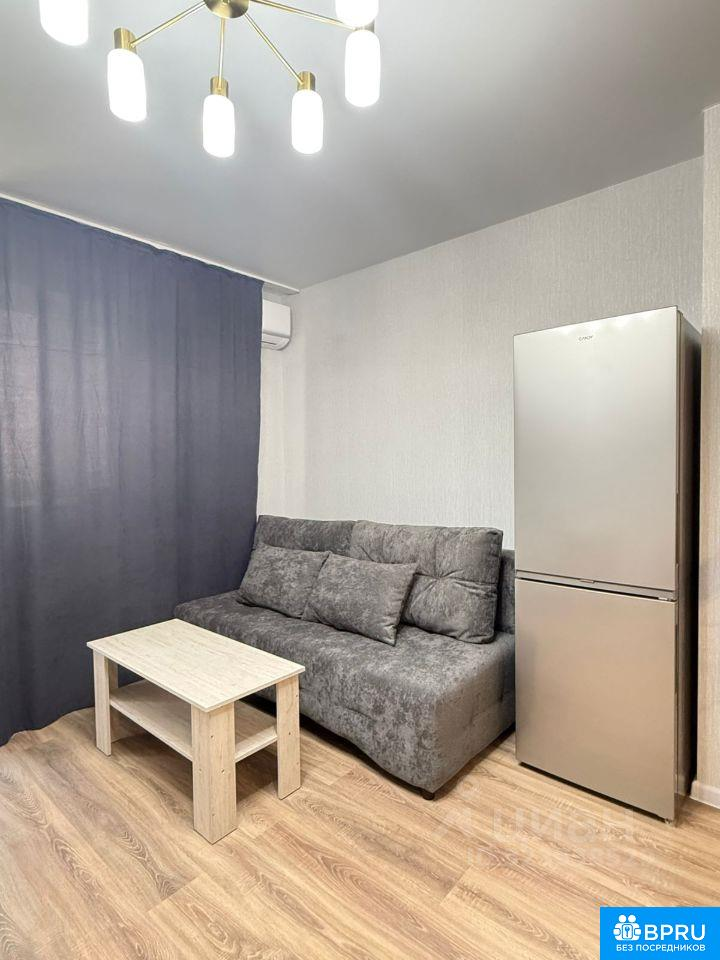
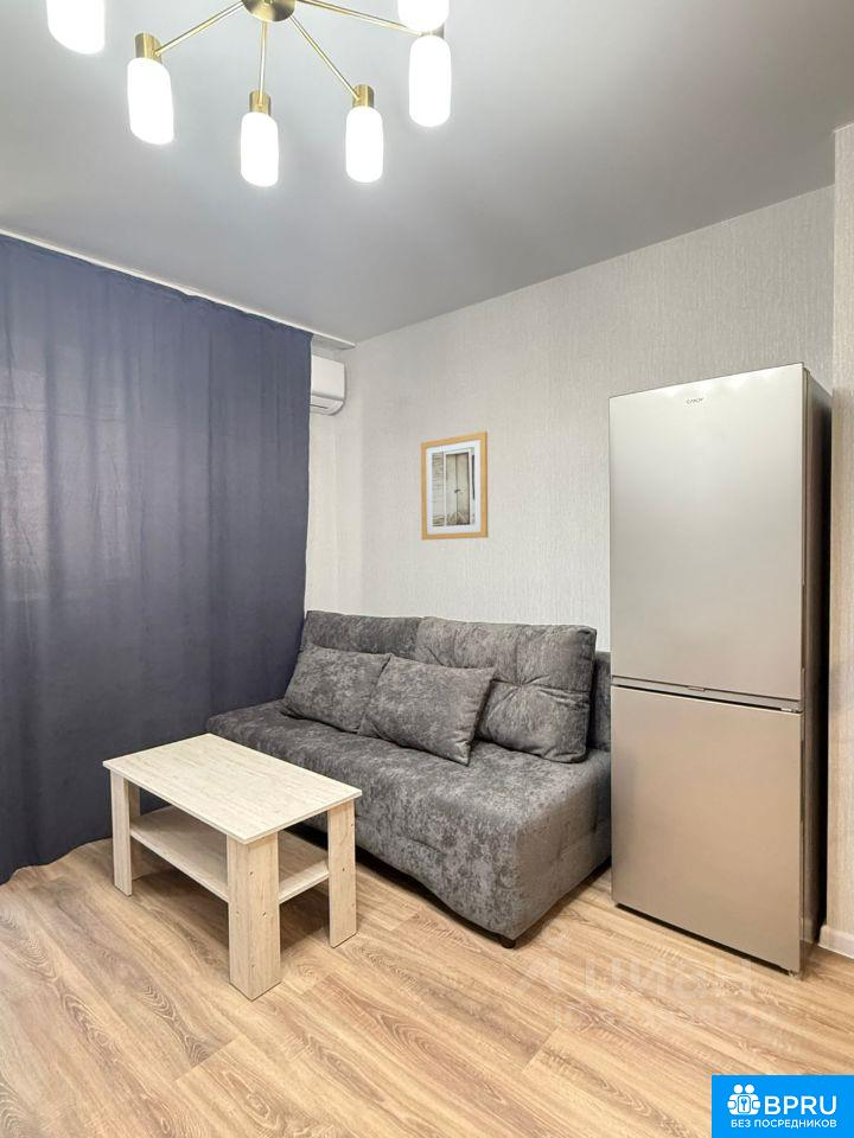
+ wall art (452, 487)
